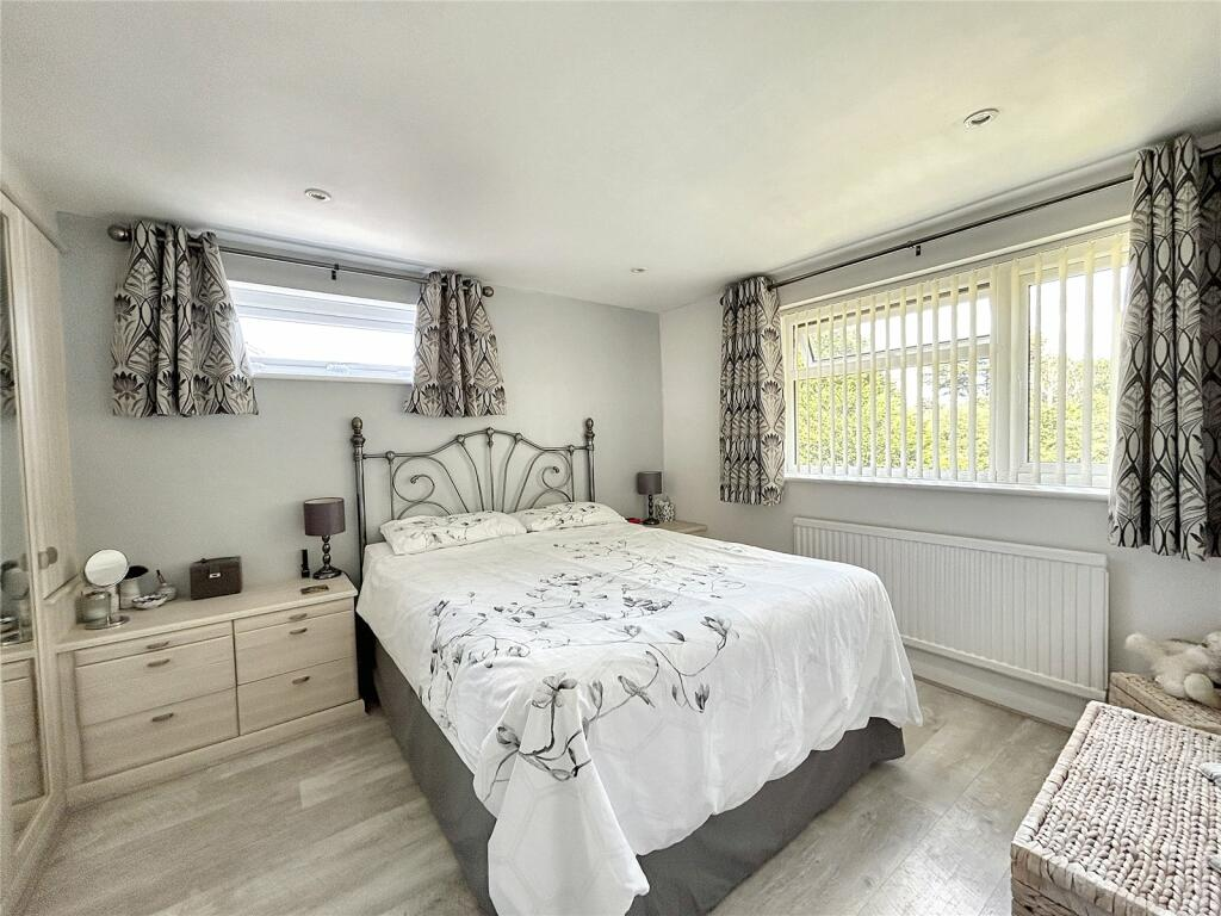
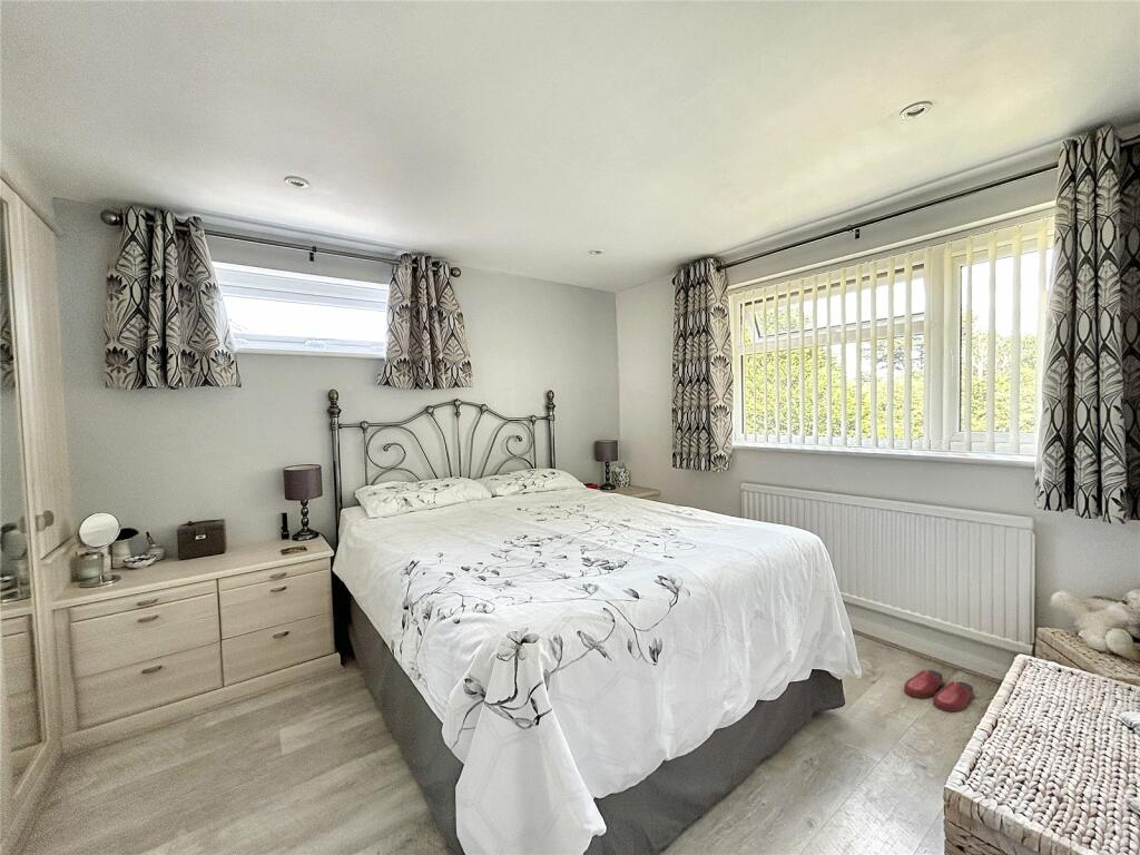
+ slippers (938, 686)
